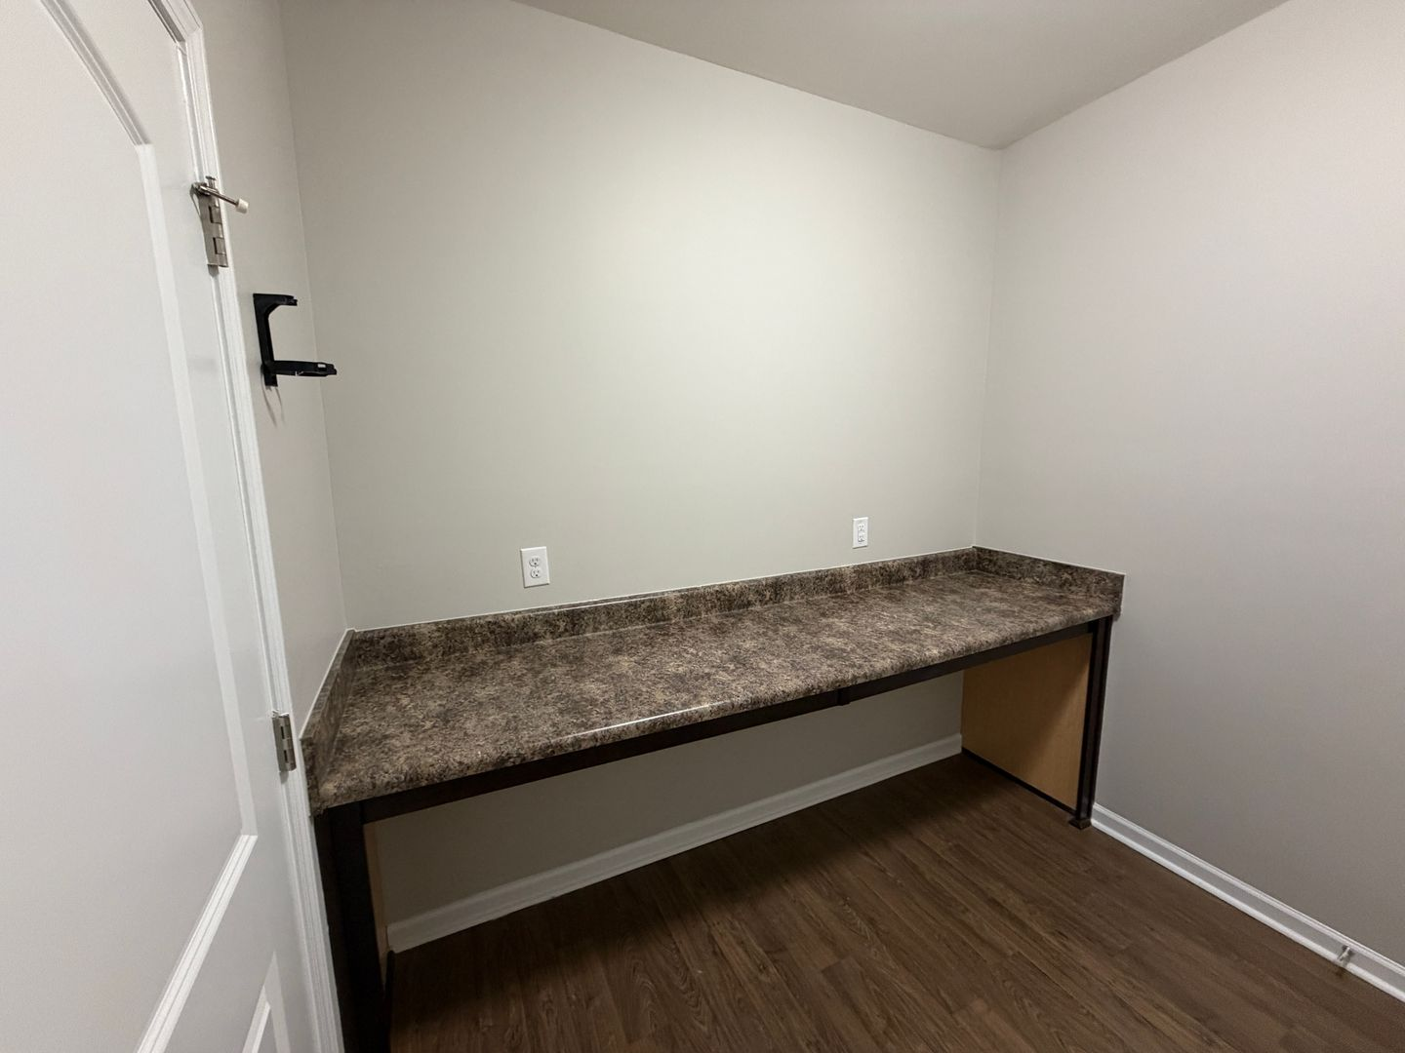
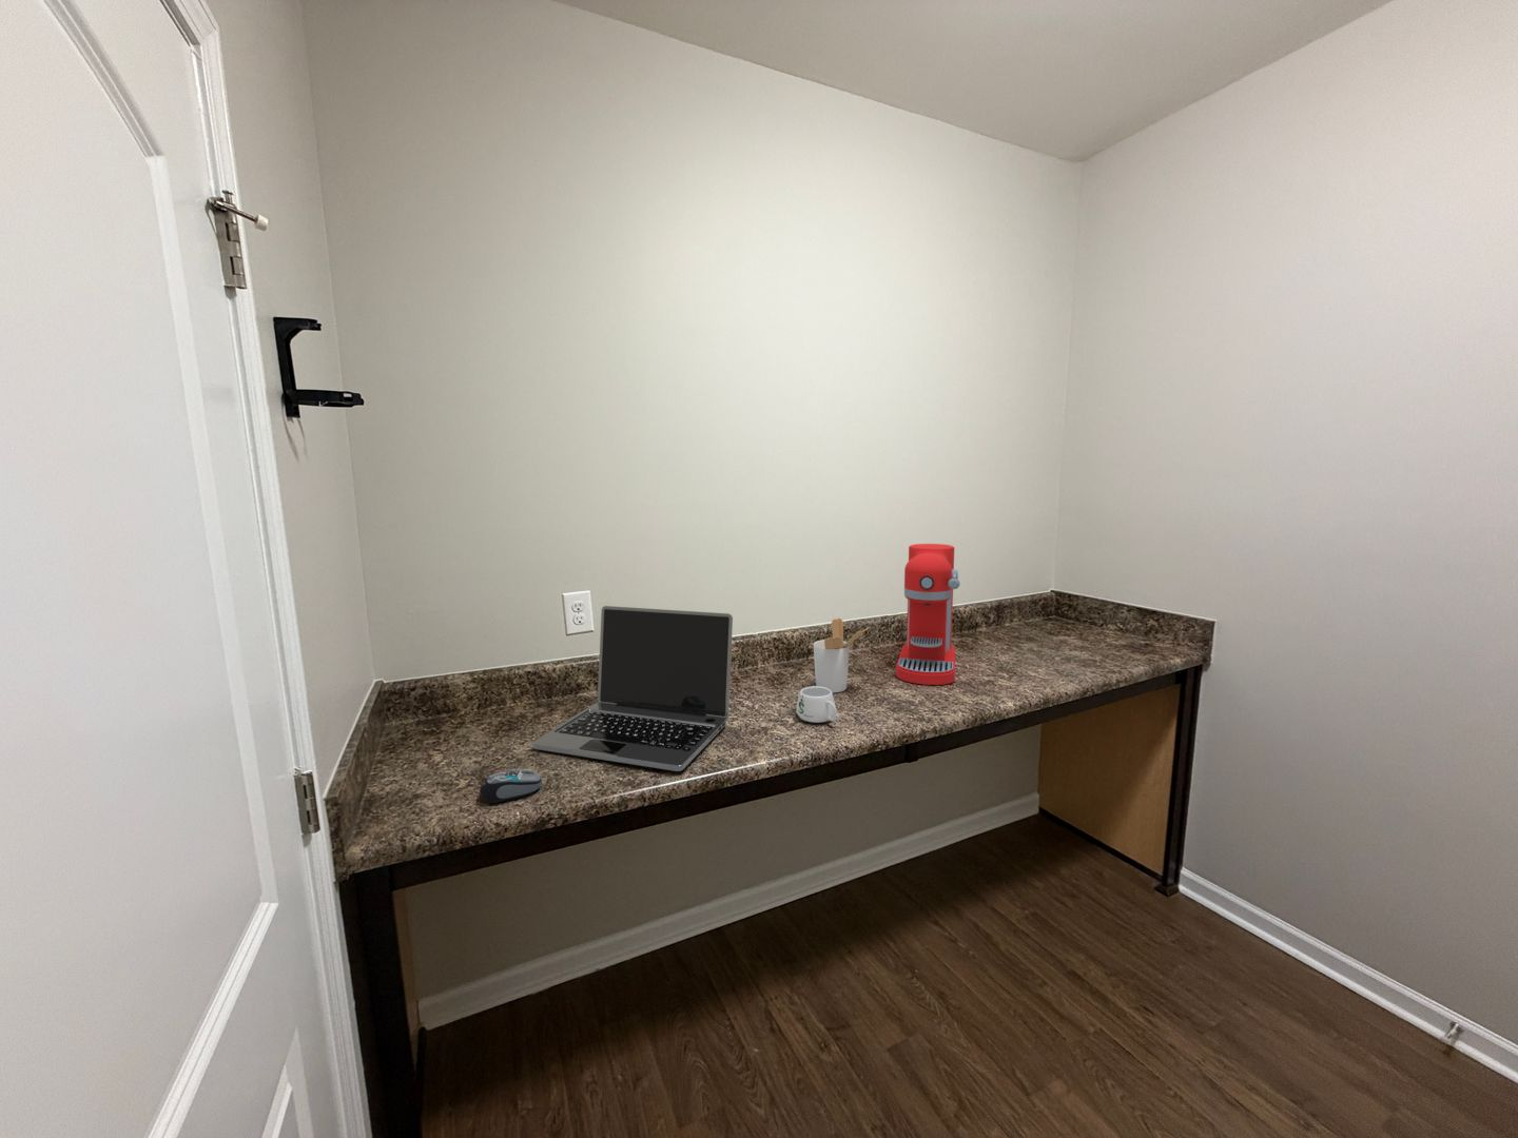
+ laptop (636, 679)
+ coffee maker (931, 608)
+ mug (819, 705)
+ utensil holder (840, 655)
+ computer mouse (510, 781)
